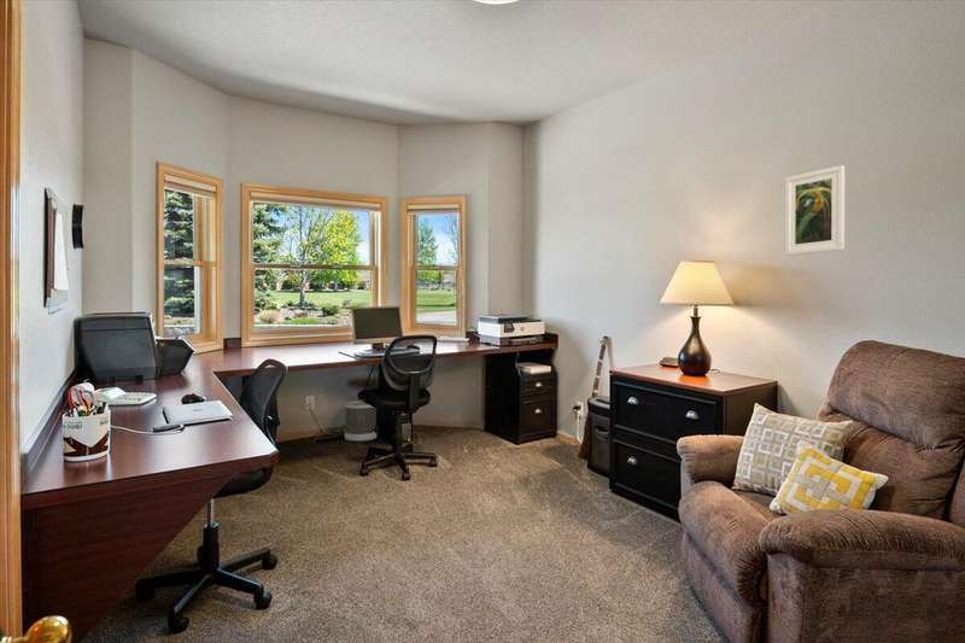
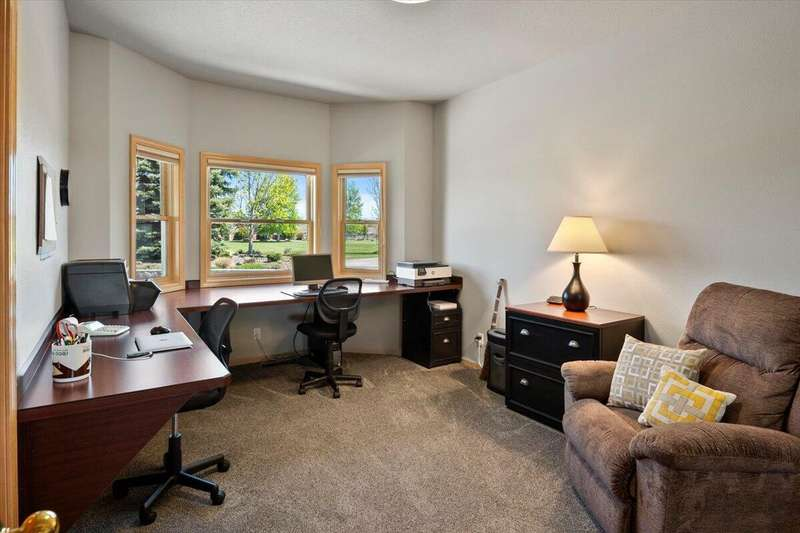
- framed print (813, 211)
- wastebasket (361, 420)
